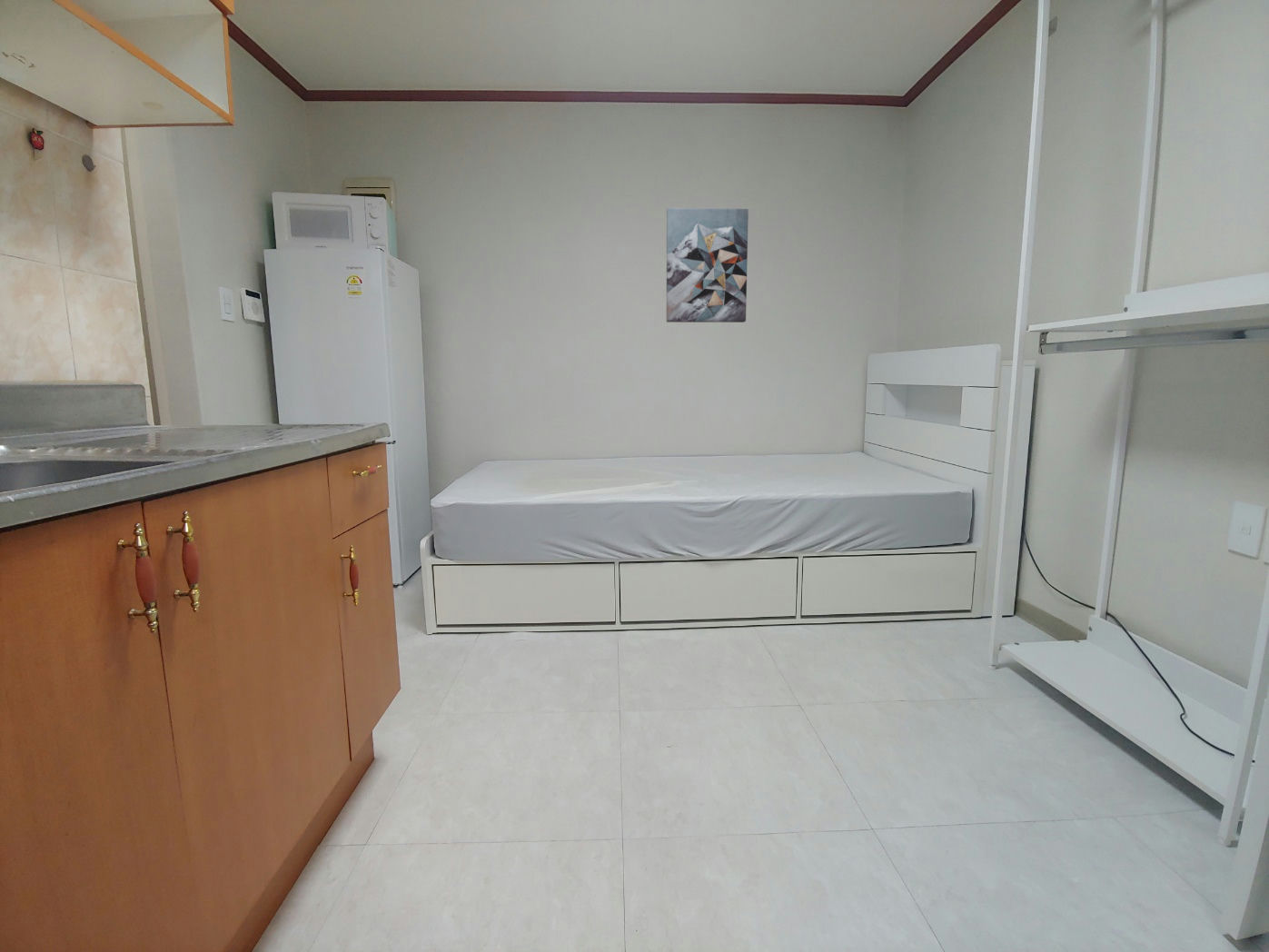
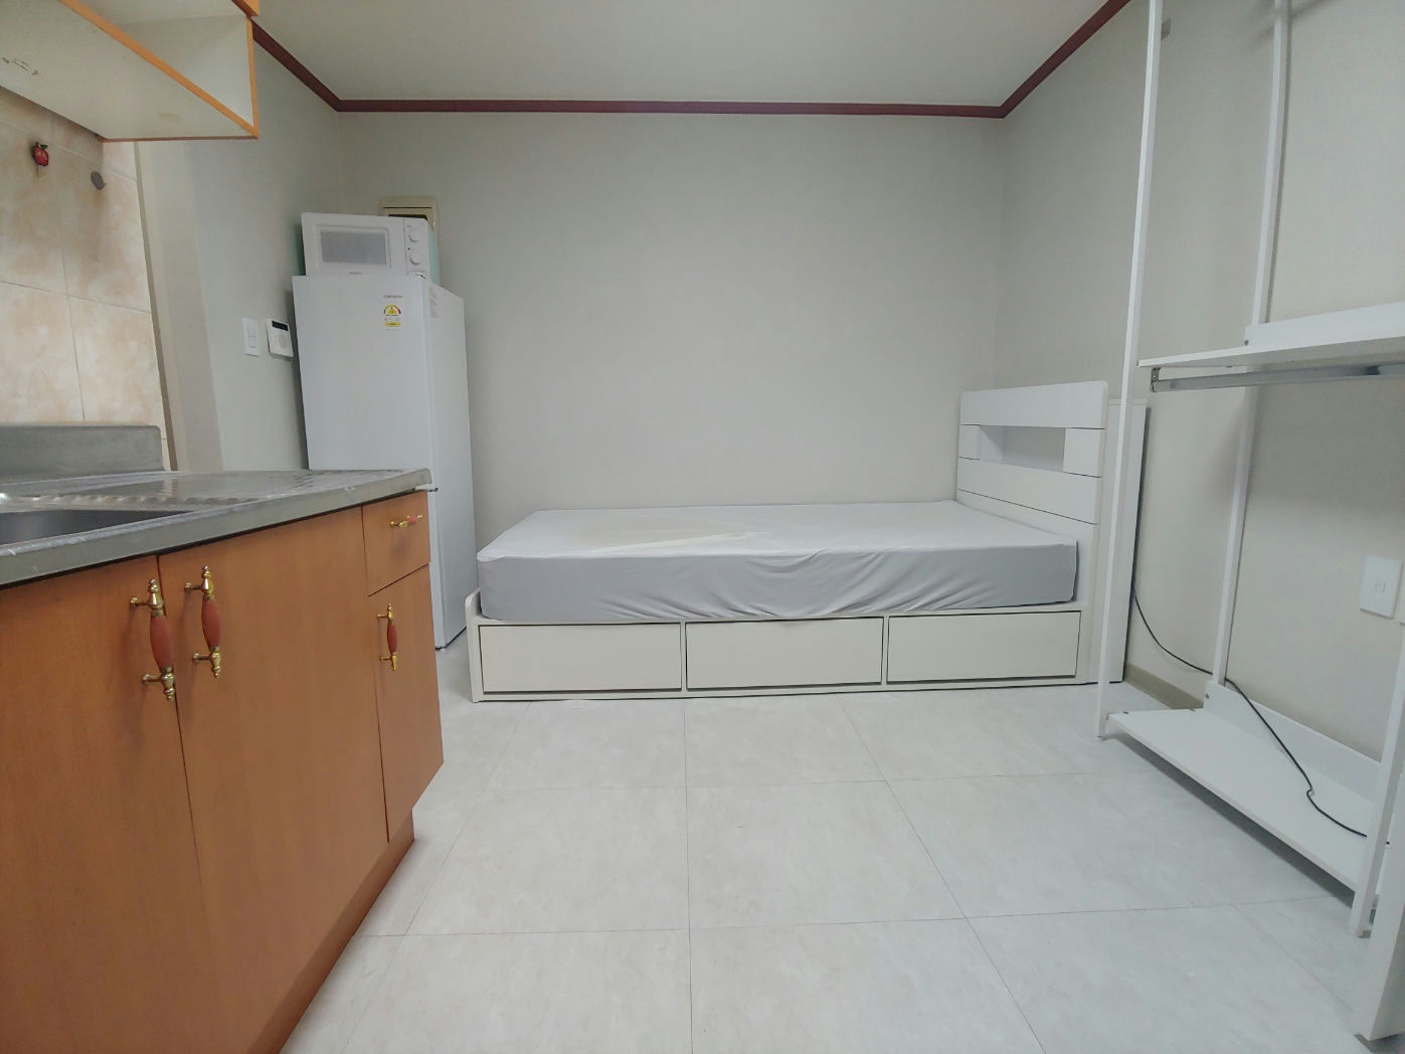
- wall art (706, 266)
